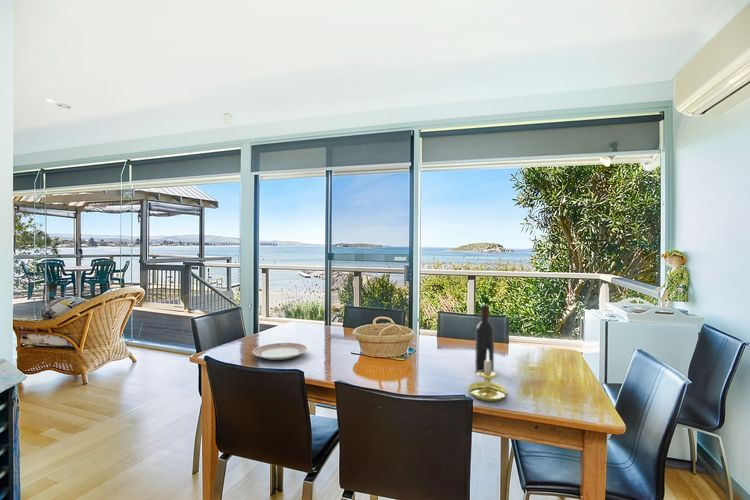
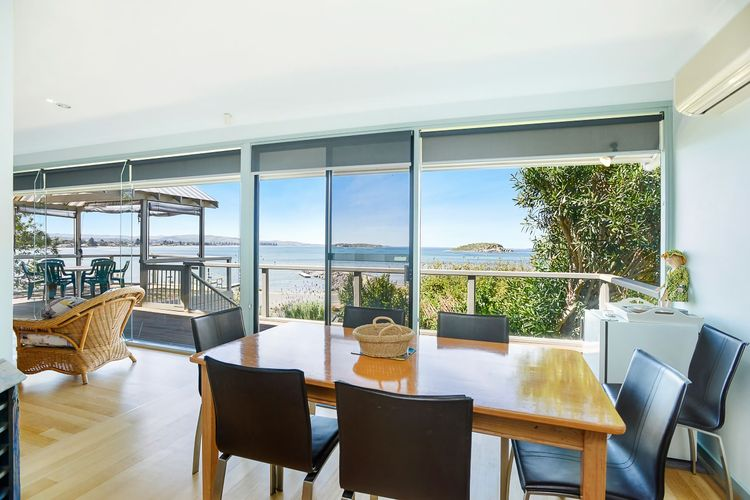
- wine bottle (484, 337)
- candle holder (487, 370)
- dinner plate (280, 351)
